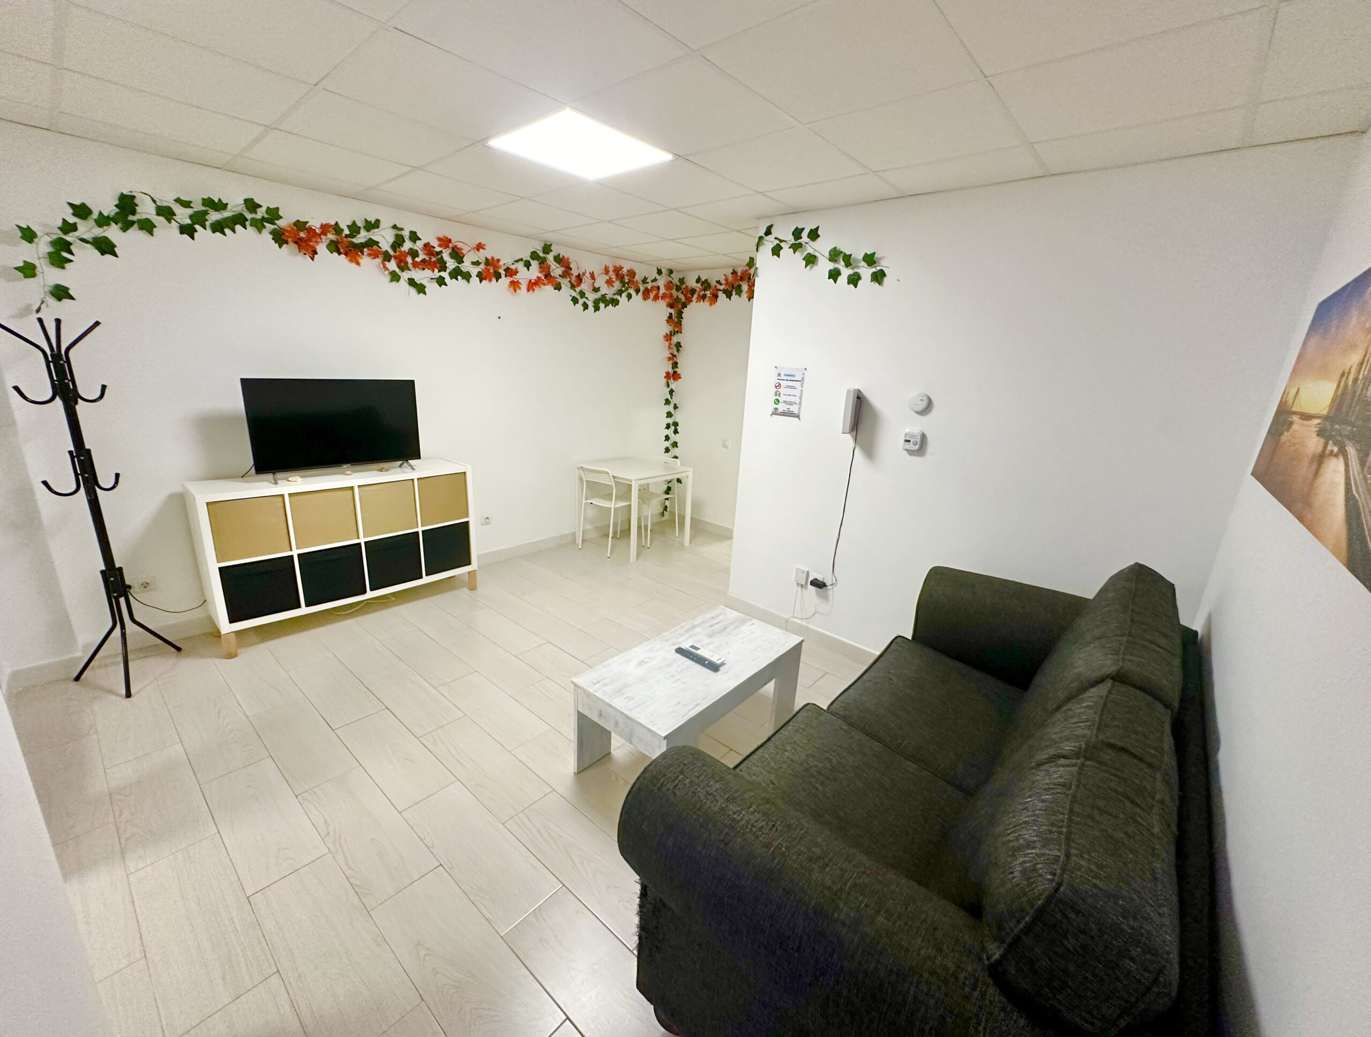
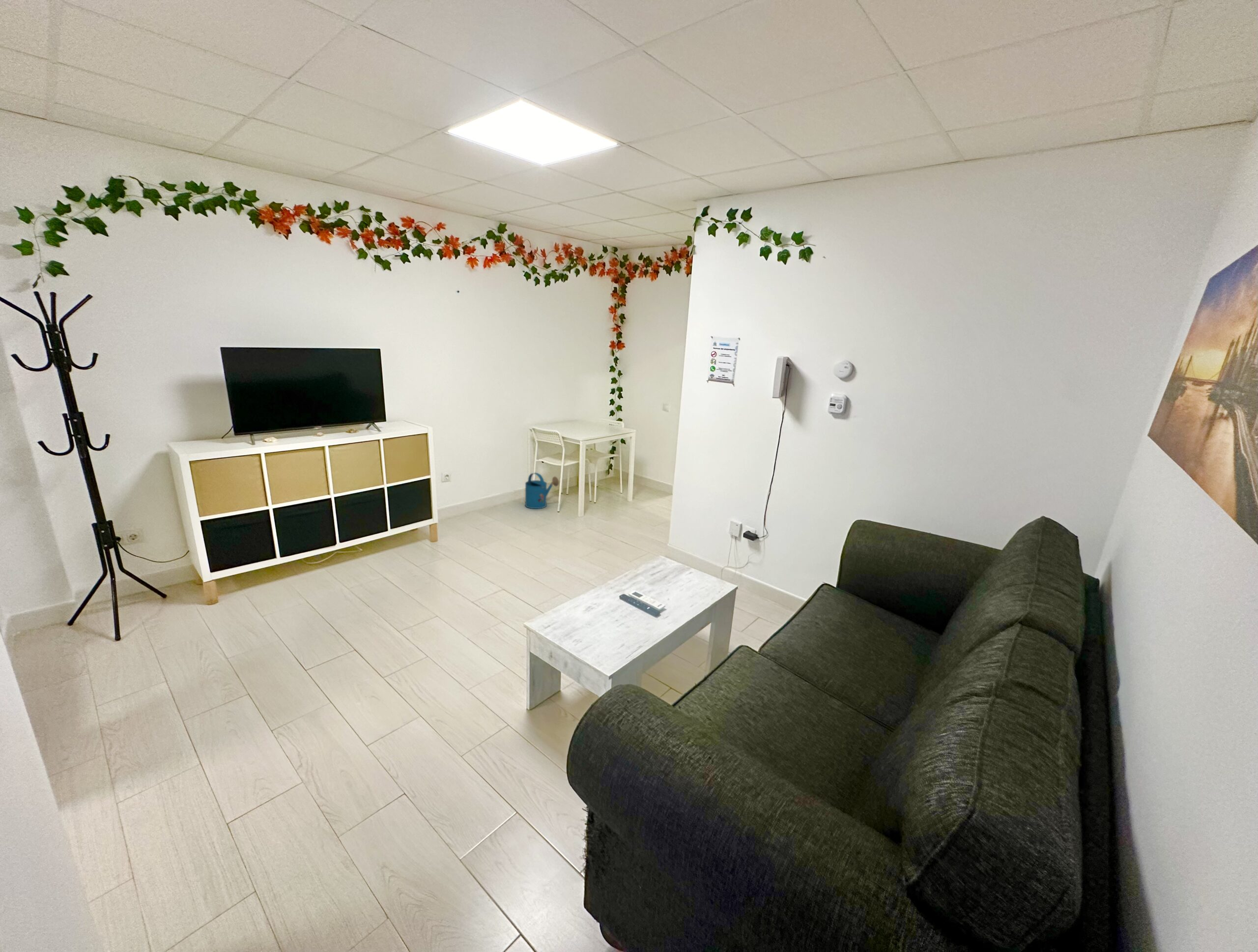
+ watering can (542, 488)
